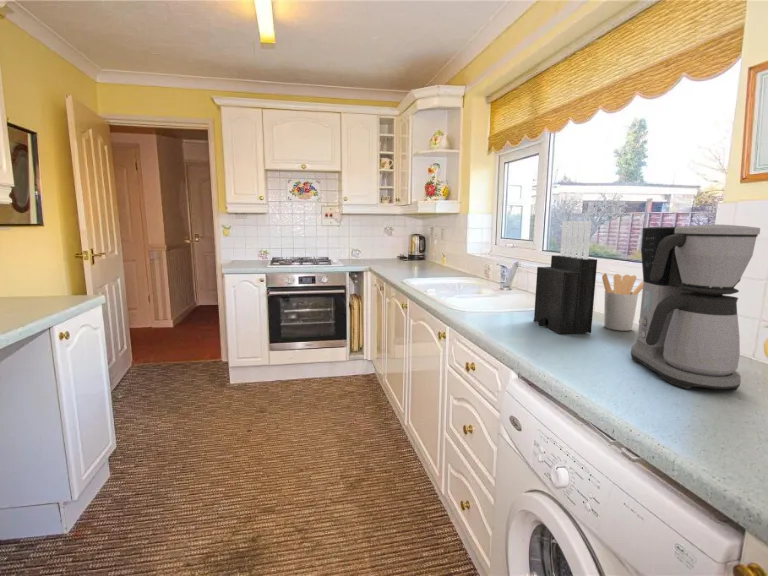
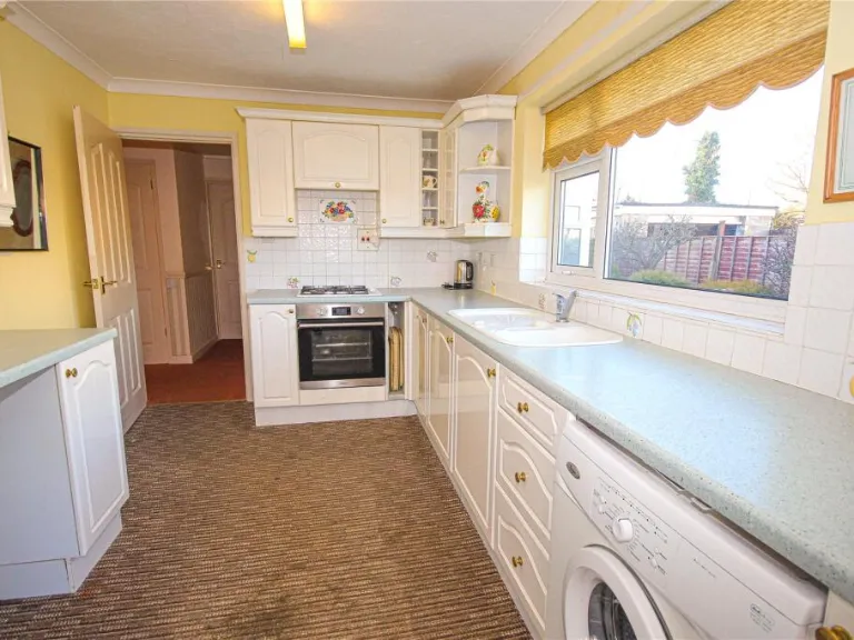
- knife block (561, 274)
- coffee maker (677, 299)
- utensil holder (621, 300)
